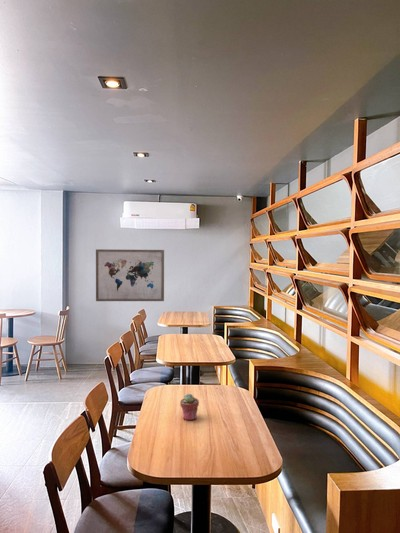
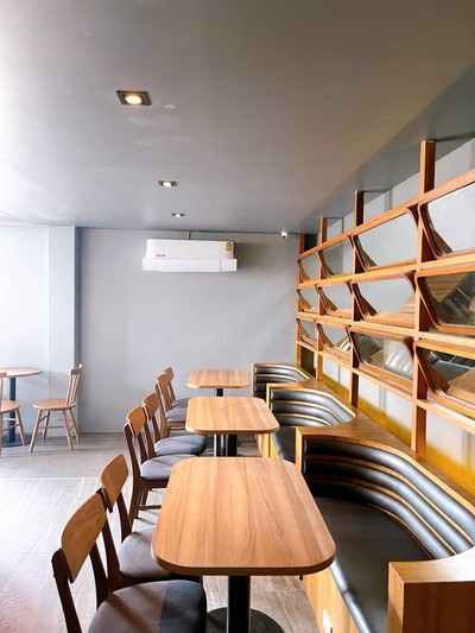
- wall art (130, 275)
- potted succulent (189, 405)
